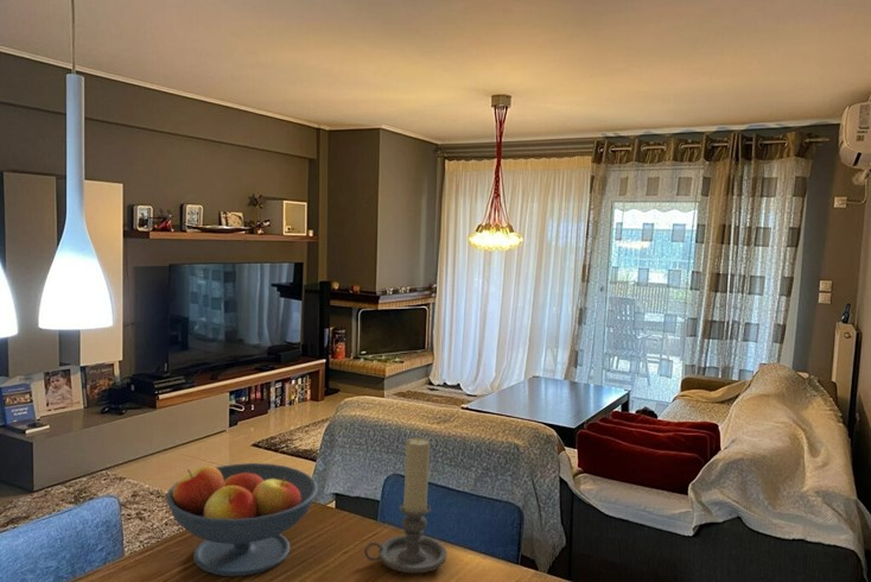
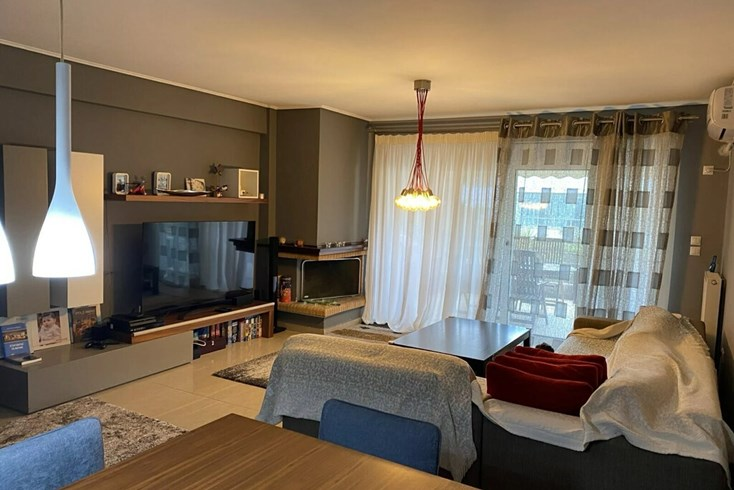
- fruit bowl (243, 508)
- candle holder (408, 499)
